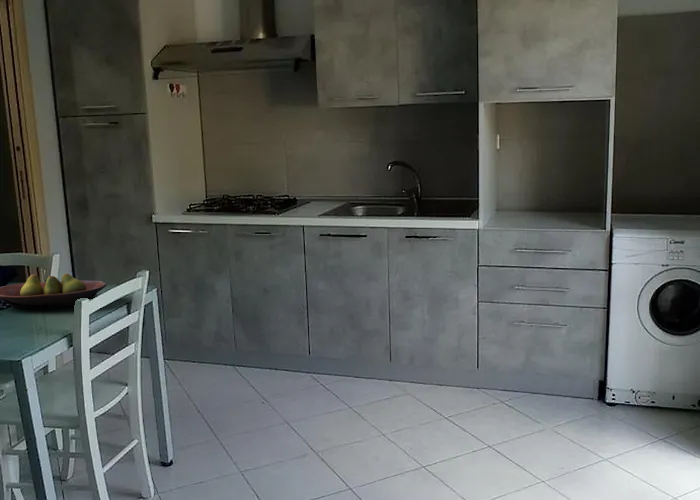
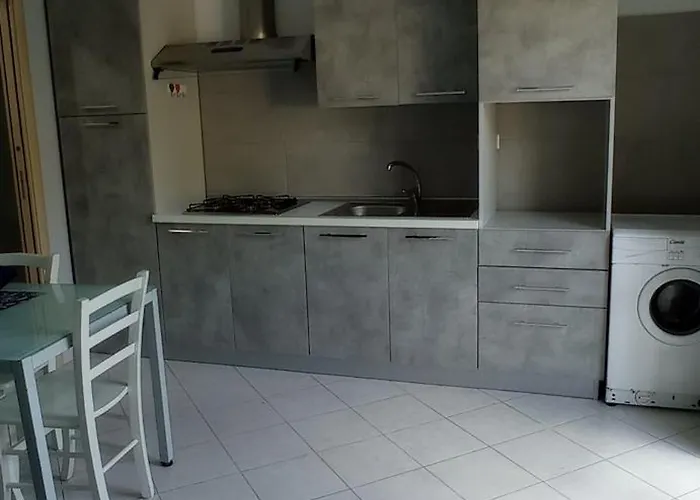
- fruit bowl (49, 289)
